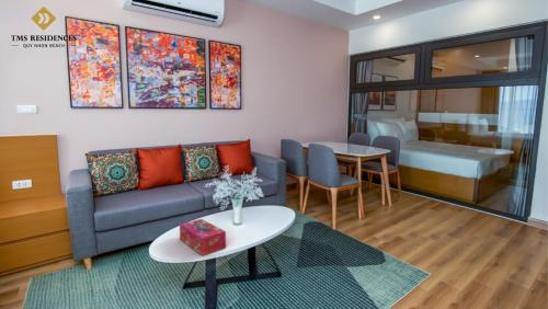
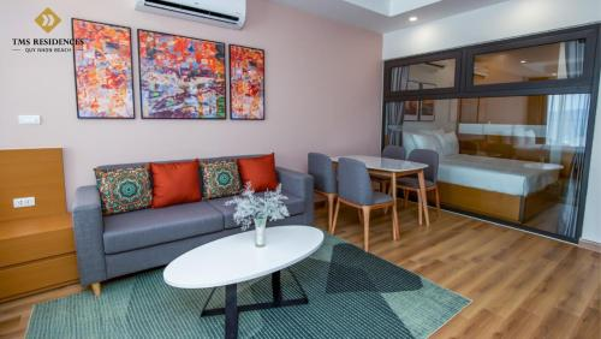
- tissue box (202, 236)
